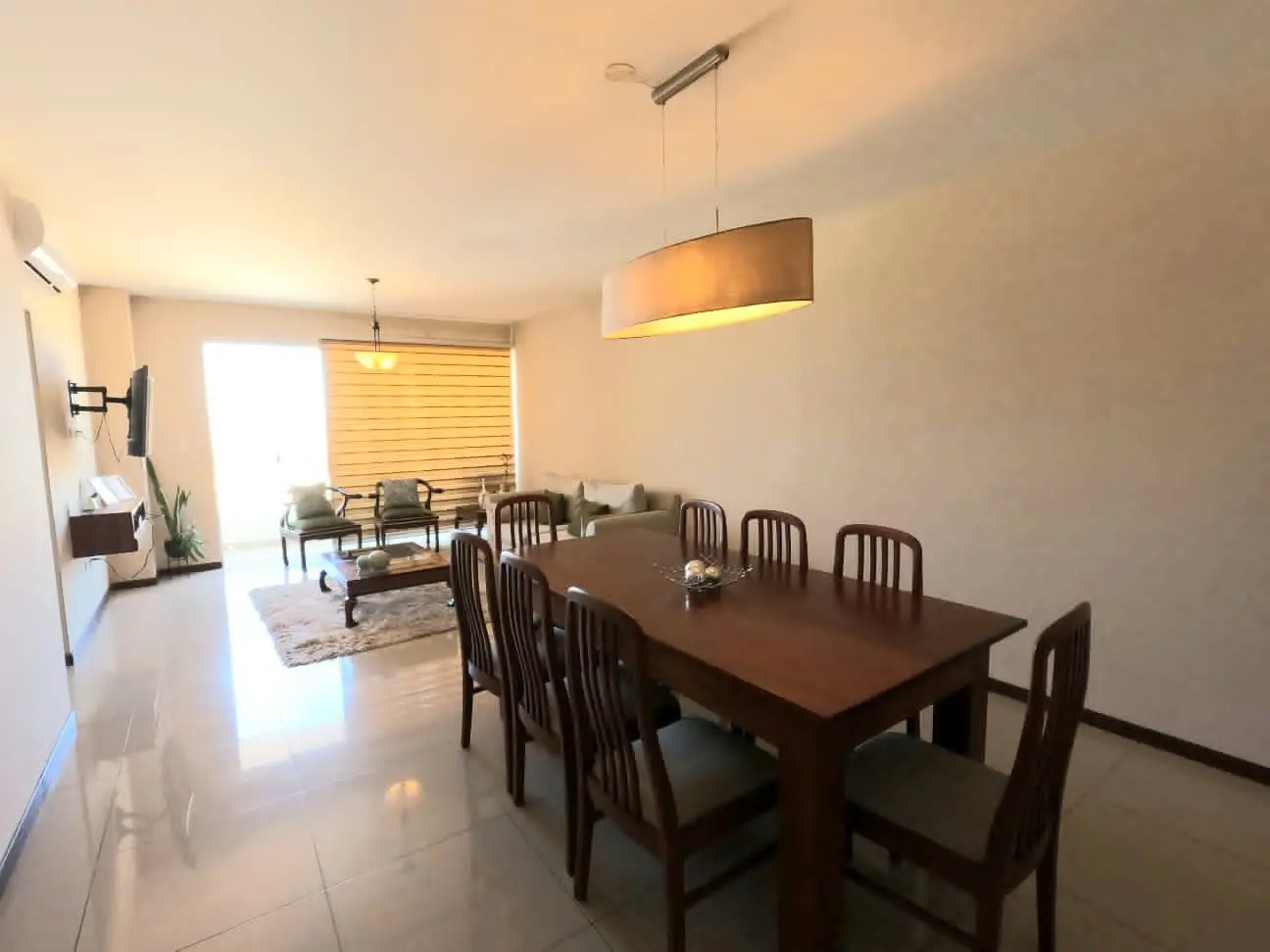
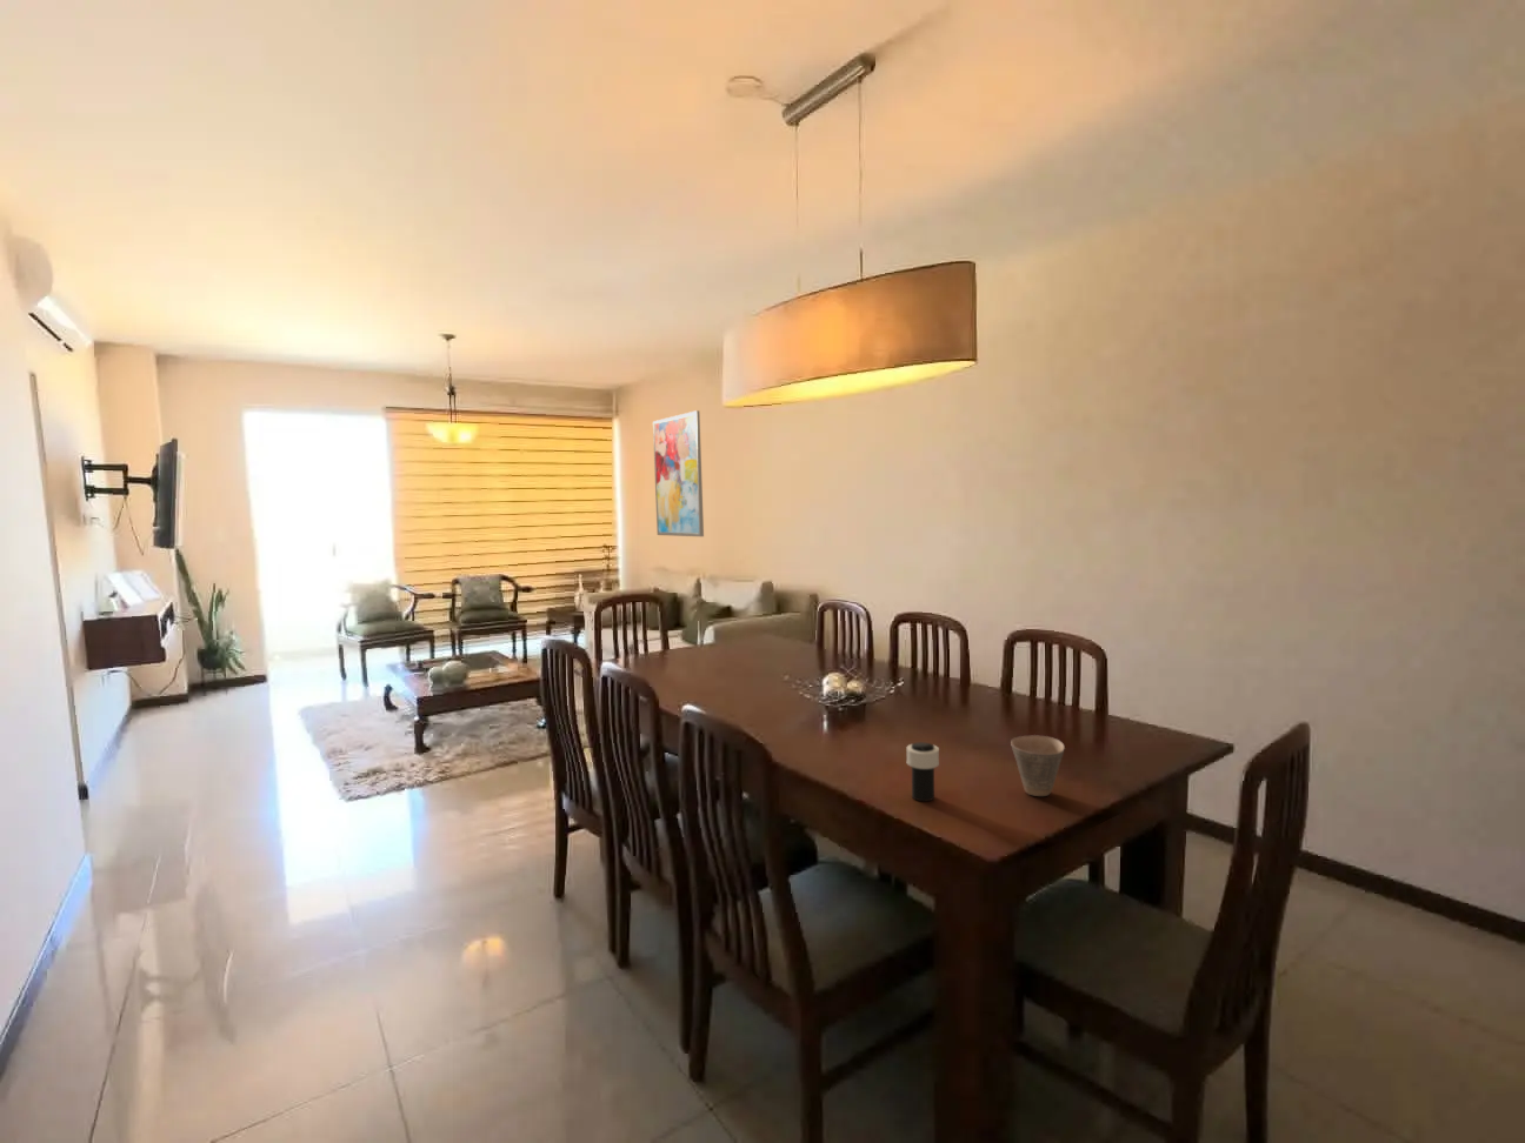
+ cup (922, 772)
+ cup (1036, 768)
+ wall art (676, 477)
